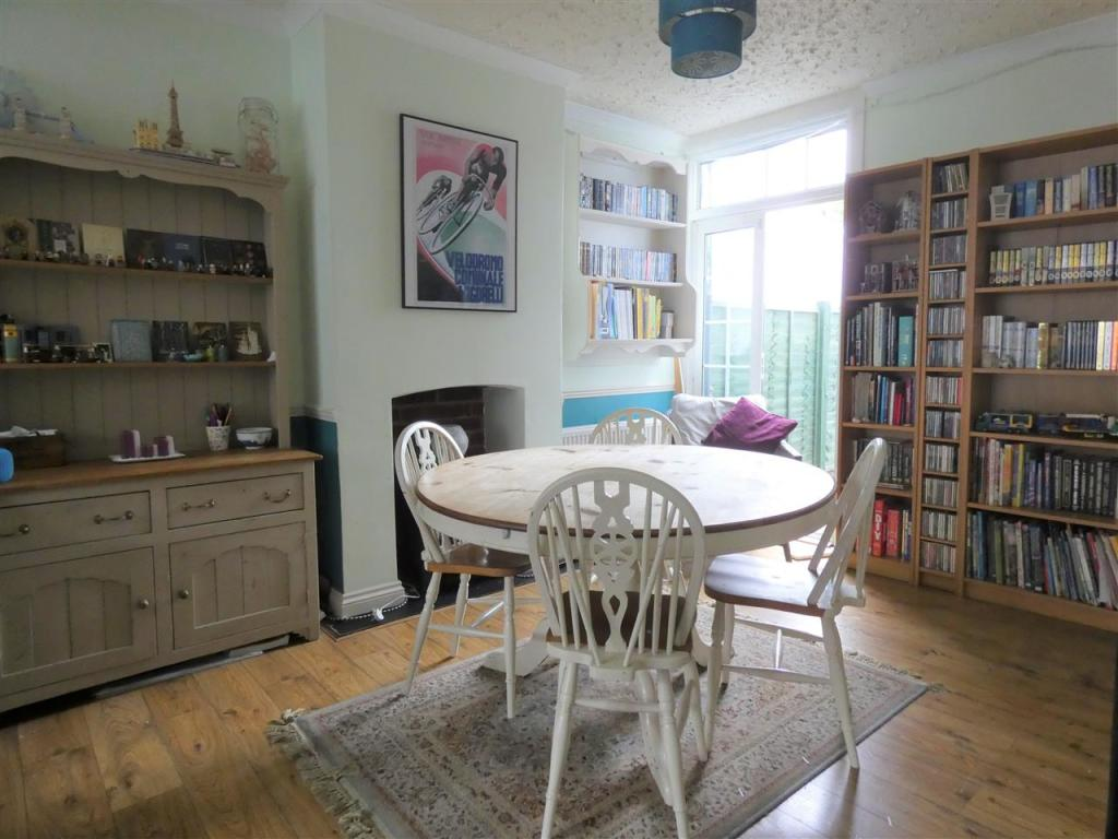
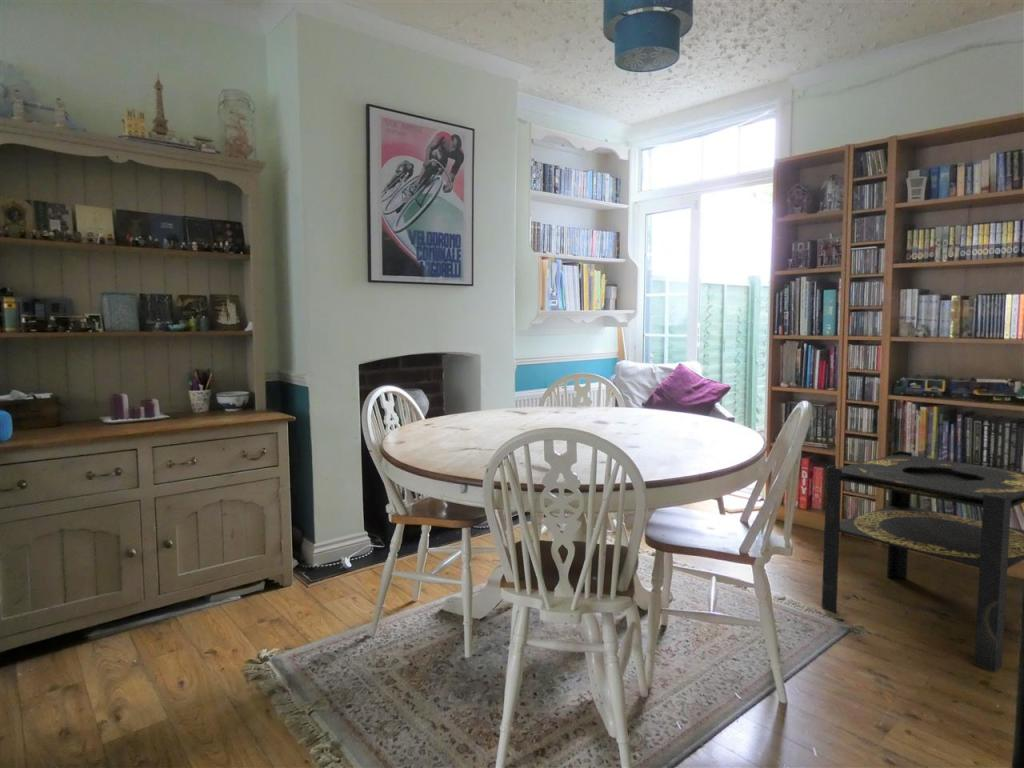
+ side table (939, 543)
